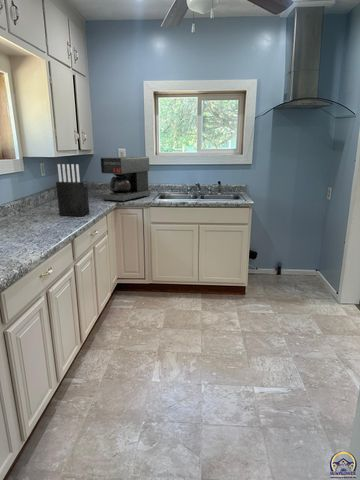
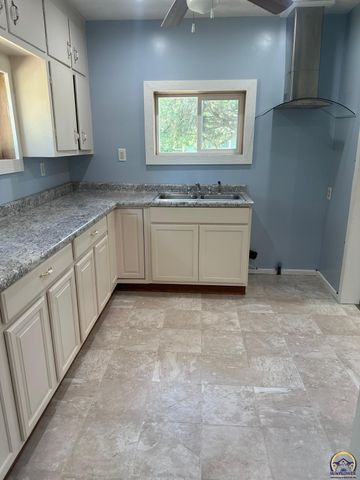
- knife block (73, 189)
- coffee maker (126, 177)
